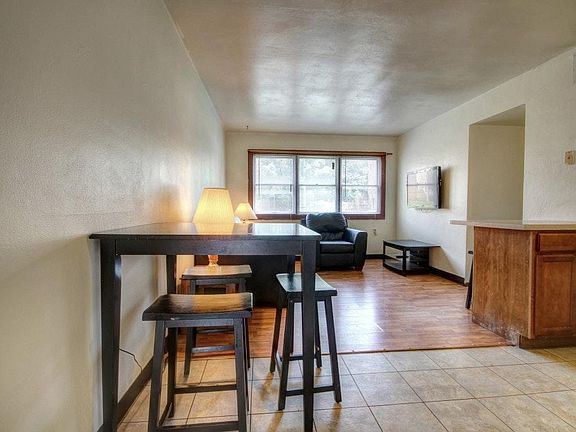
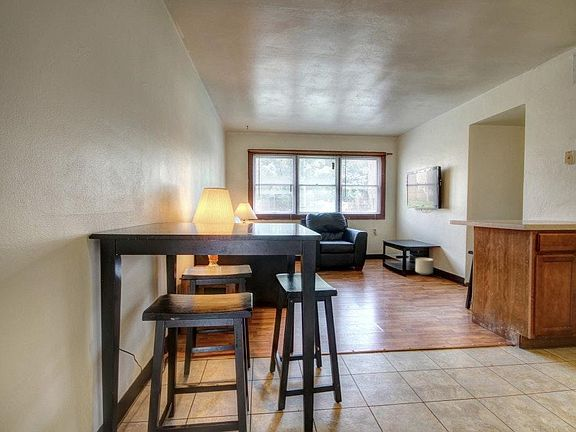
+ planter (424, 266)
